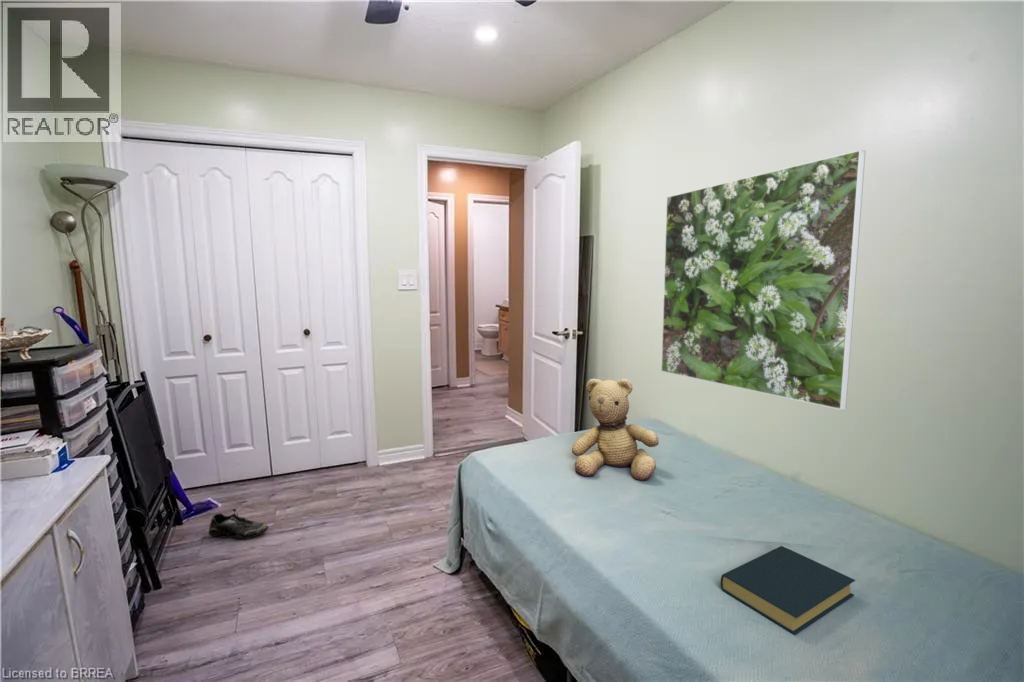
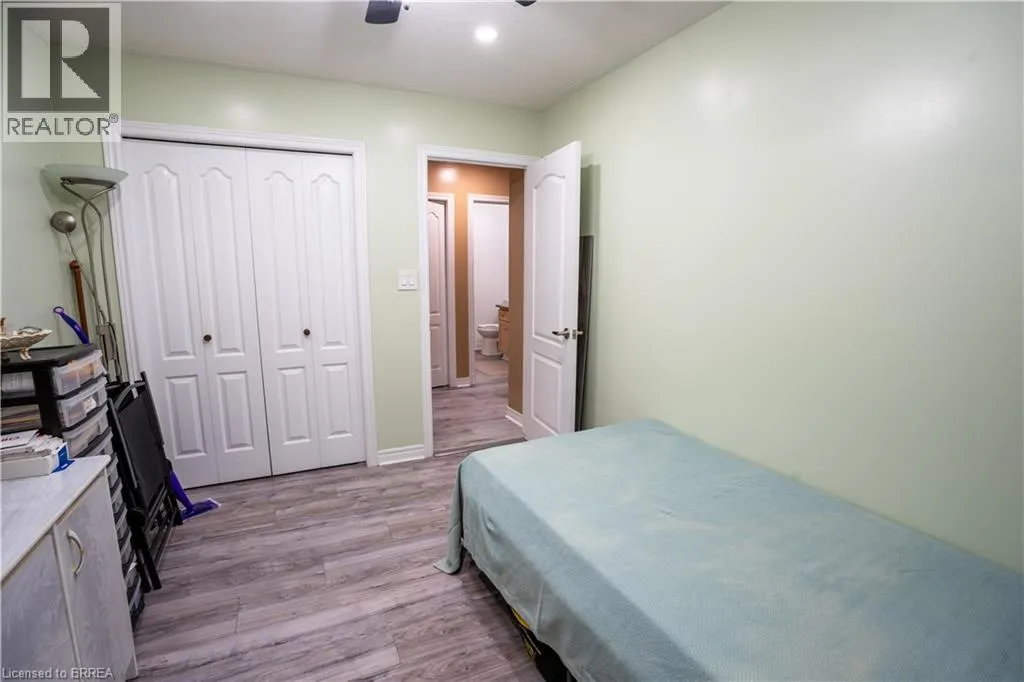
- hardback book (786, 584)
- teddy bear (614, 424)
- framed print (741, 285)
- shoe (237, 522)
